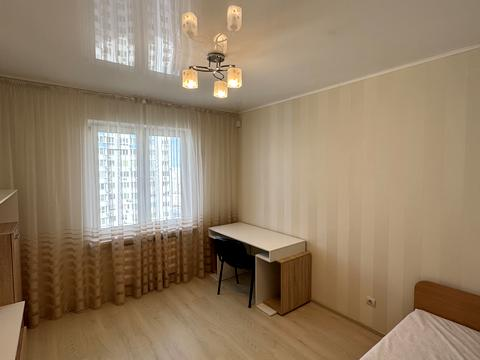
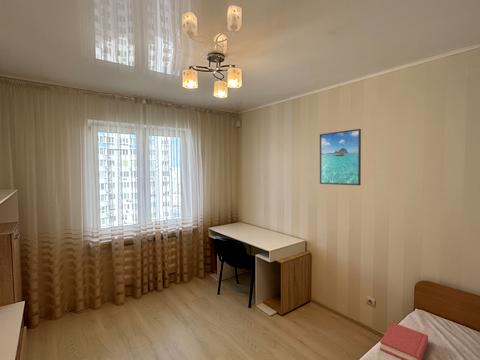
+ hardback book (404, 342)
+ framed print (338, 158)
